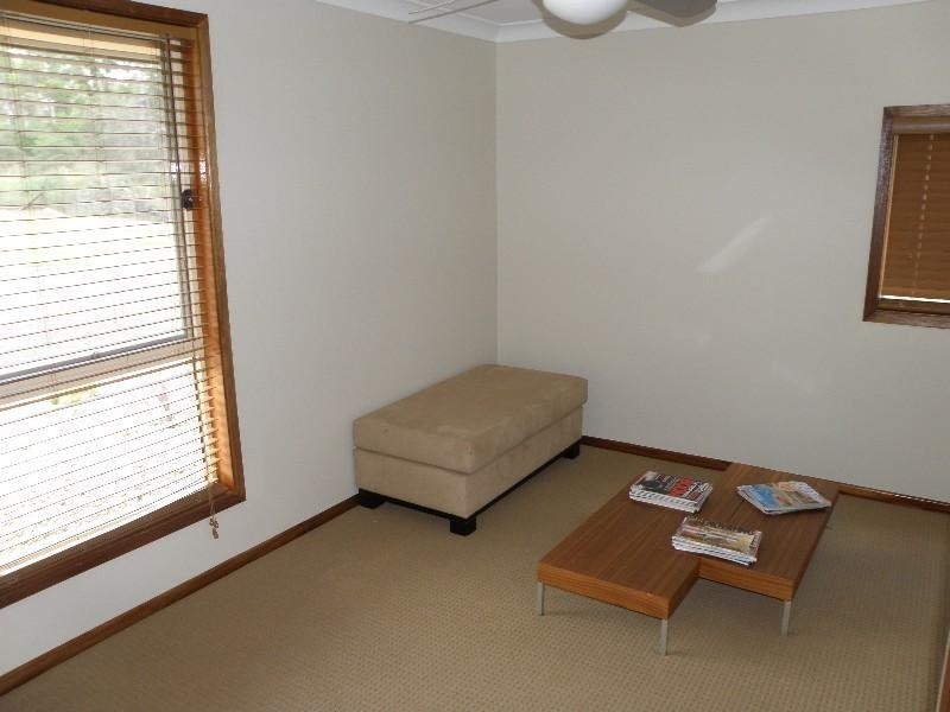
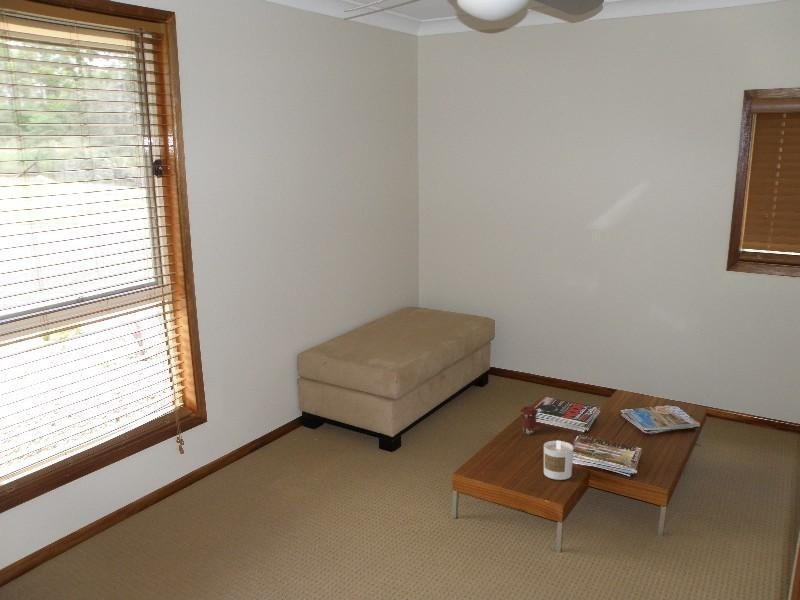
+ coffee cup (528, 420)
+ candle (558, 457)
